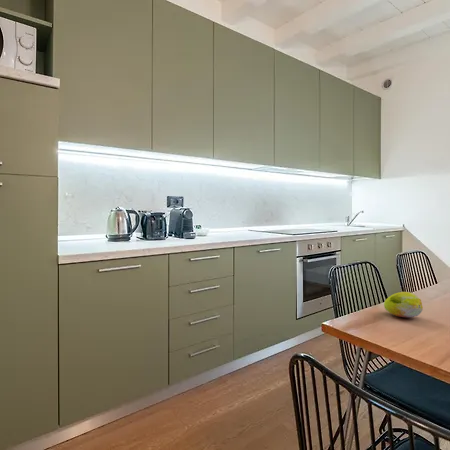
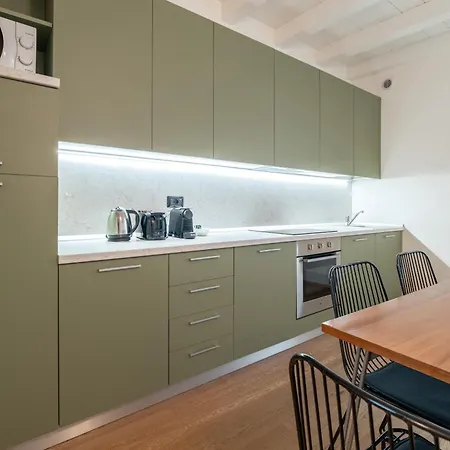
- fruit (402, 304)
